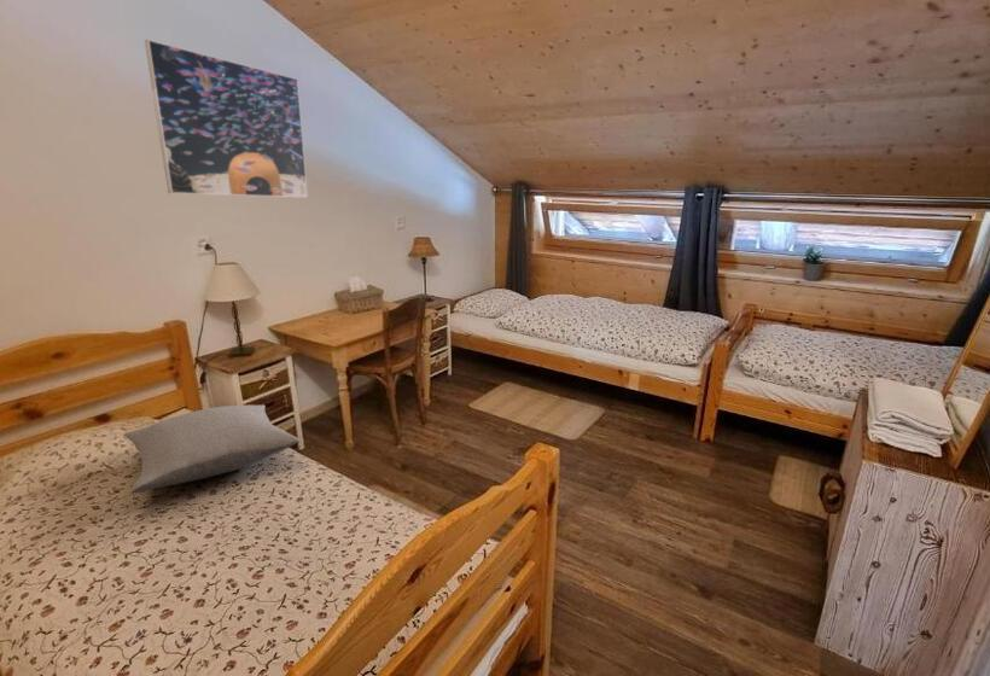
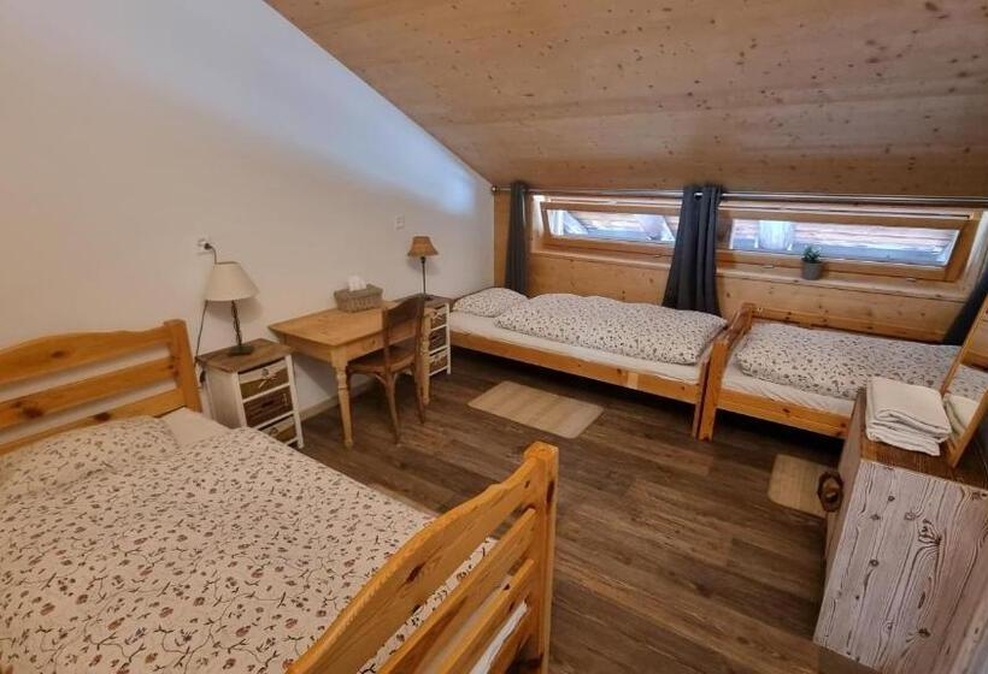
- pillow (210, 438)
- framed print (238, 130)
